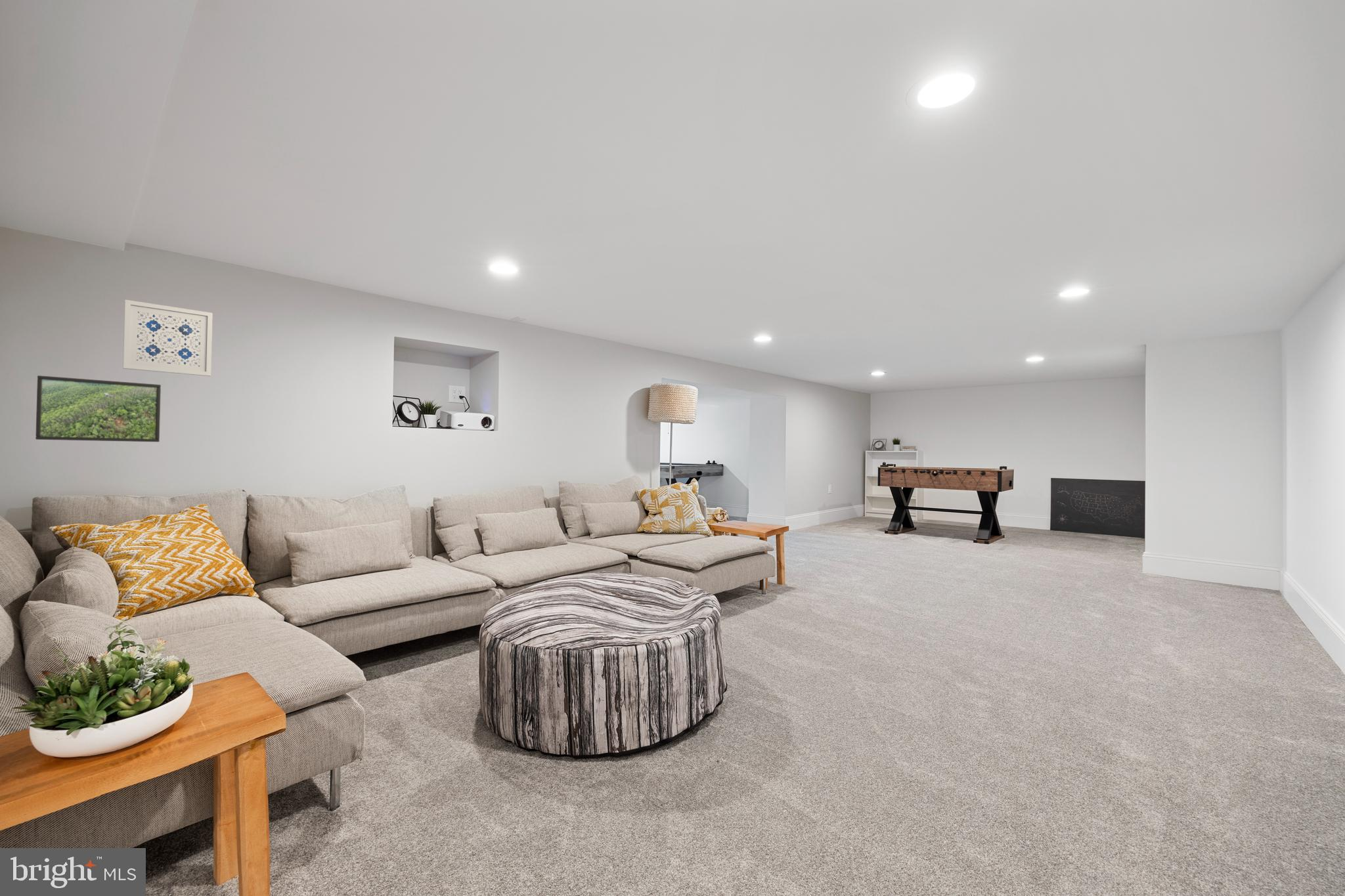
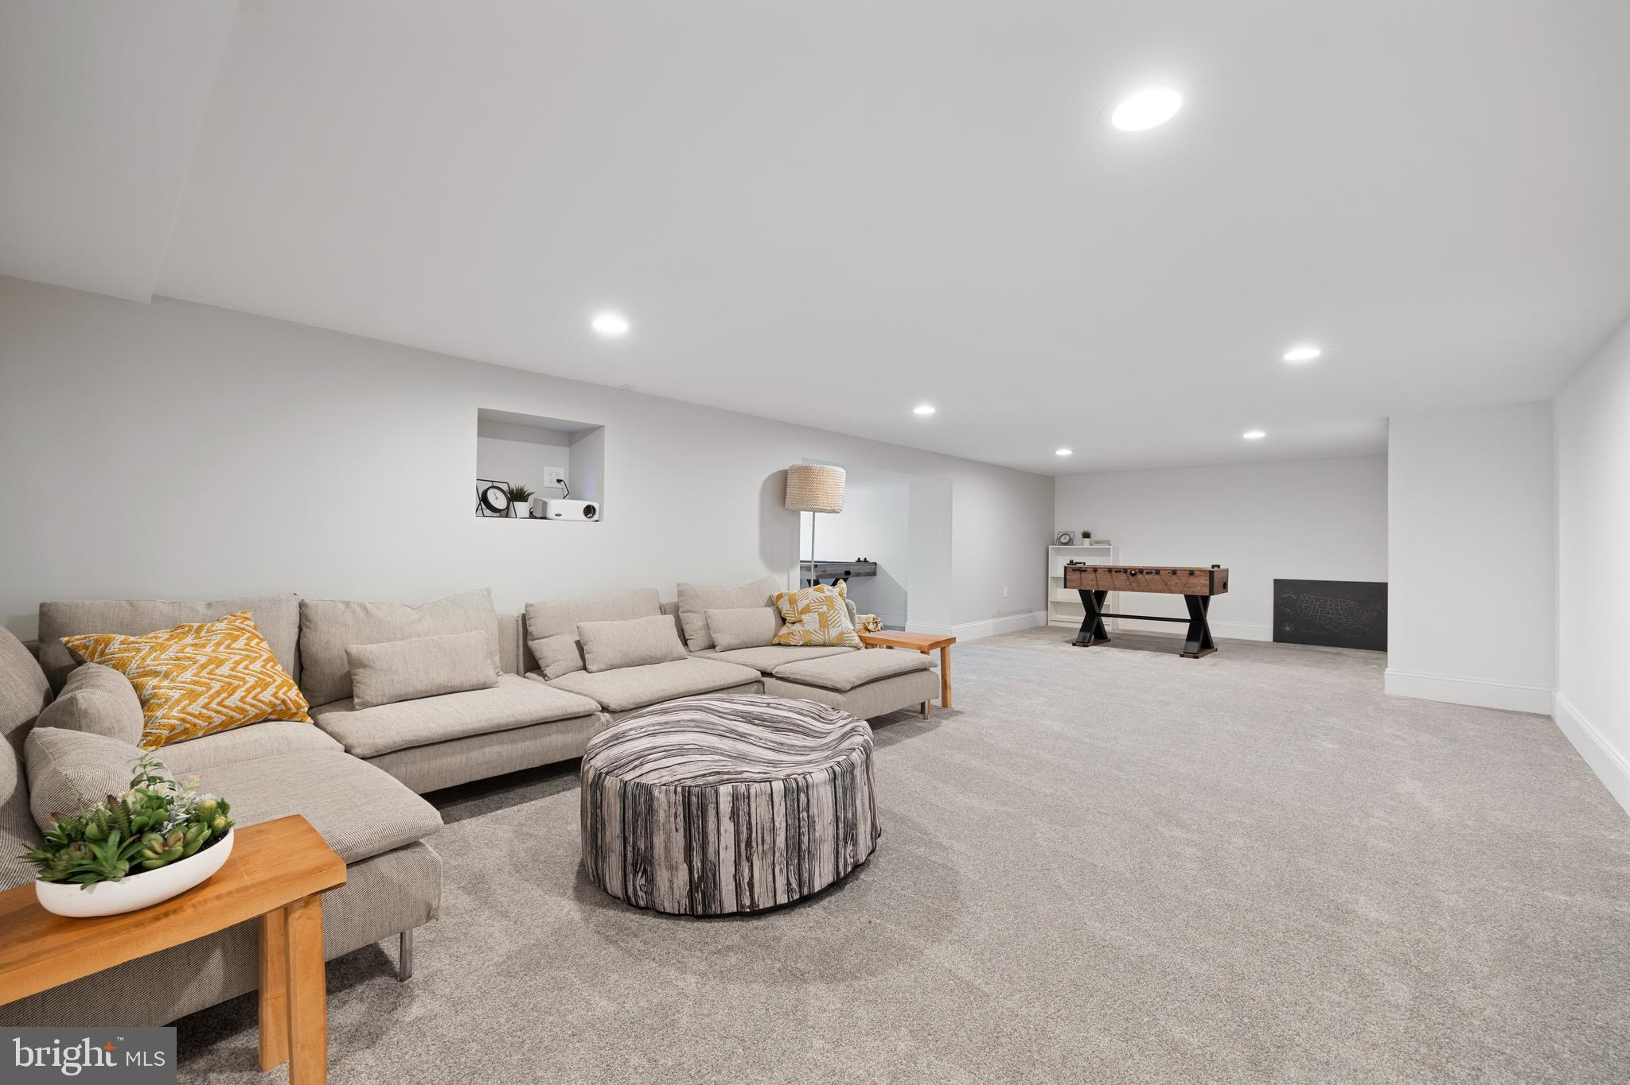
- wall art (169, 339)
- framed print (101, 410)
